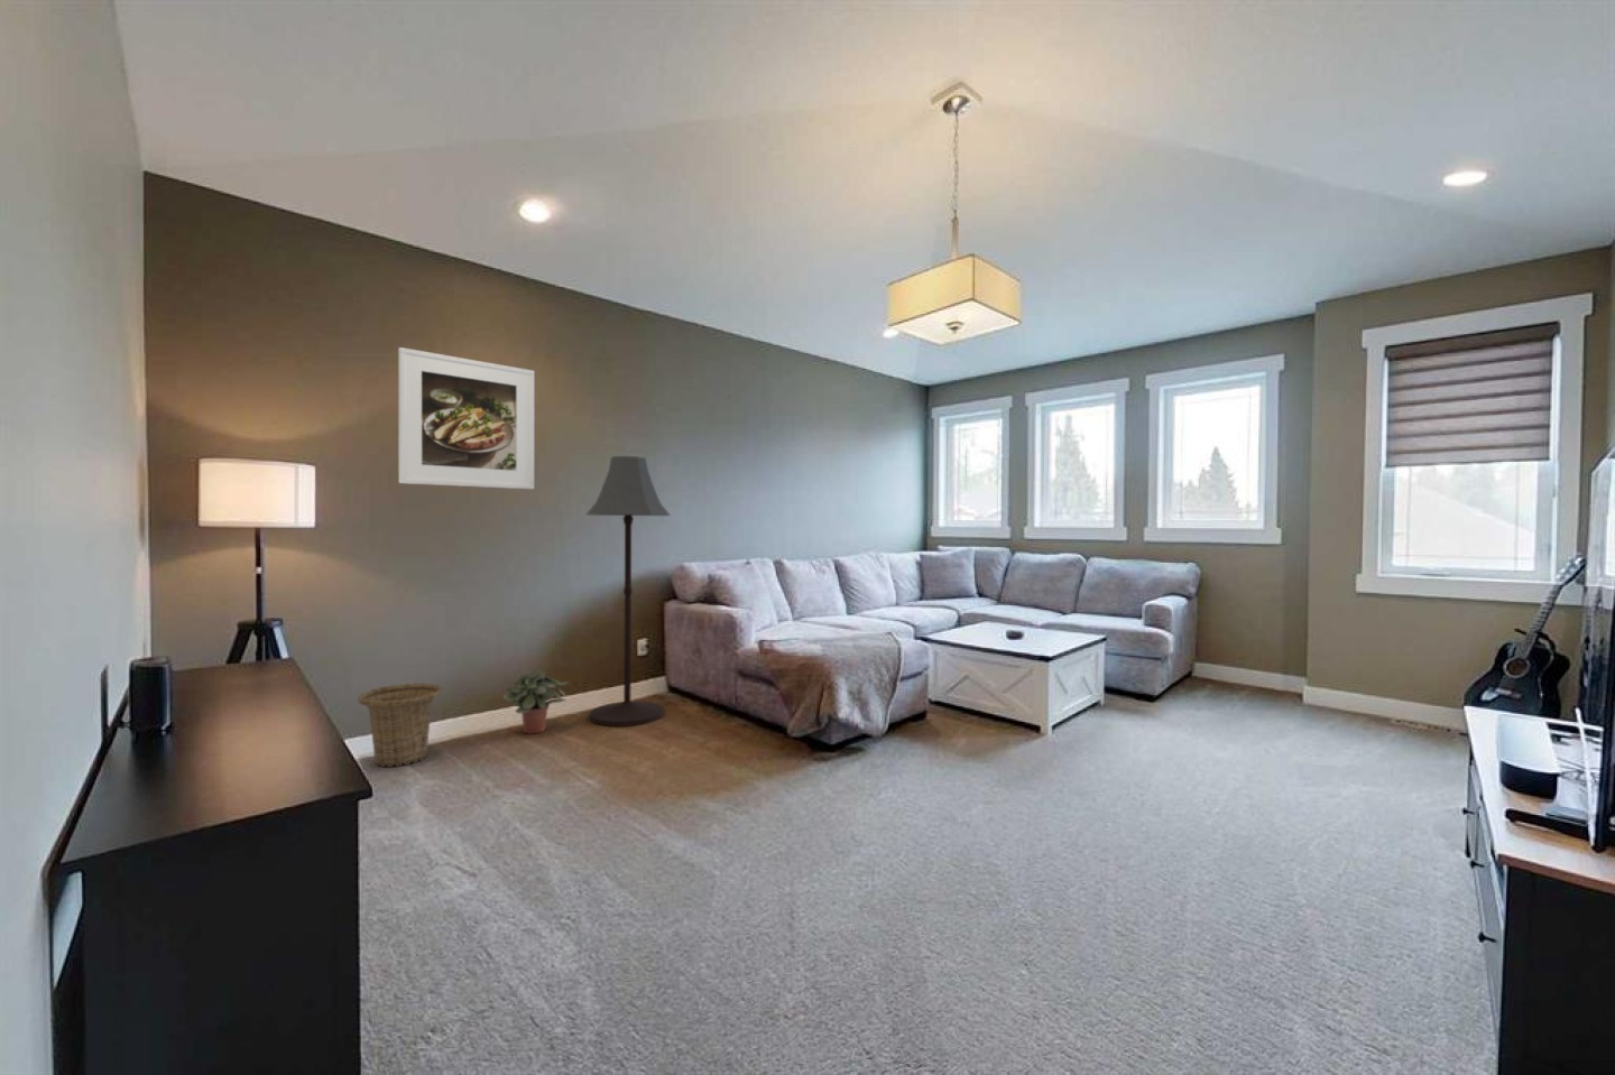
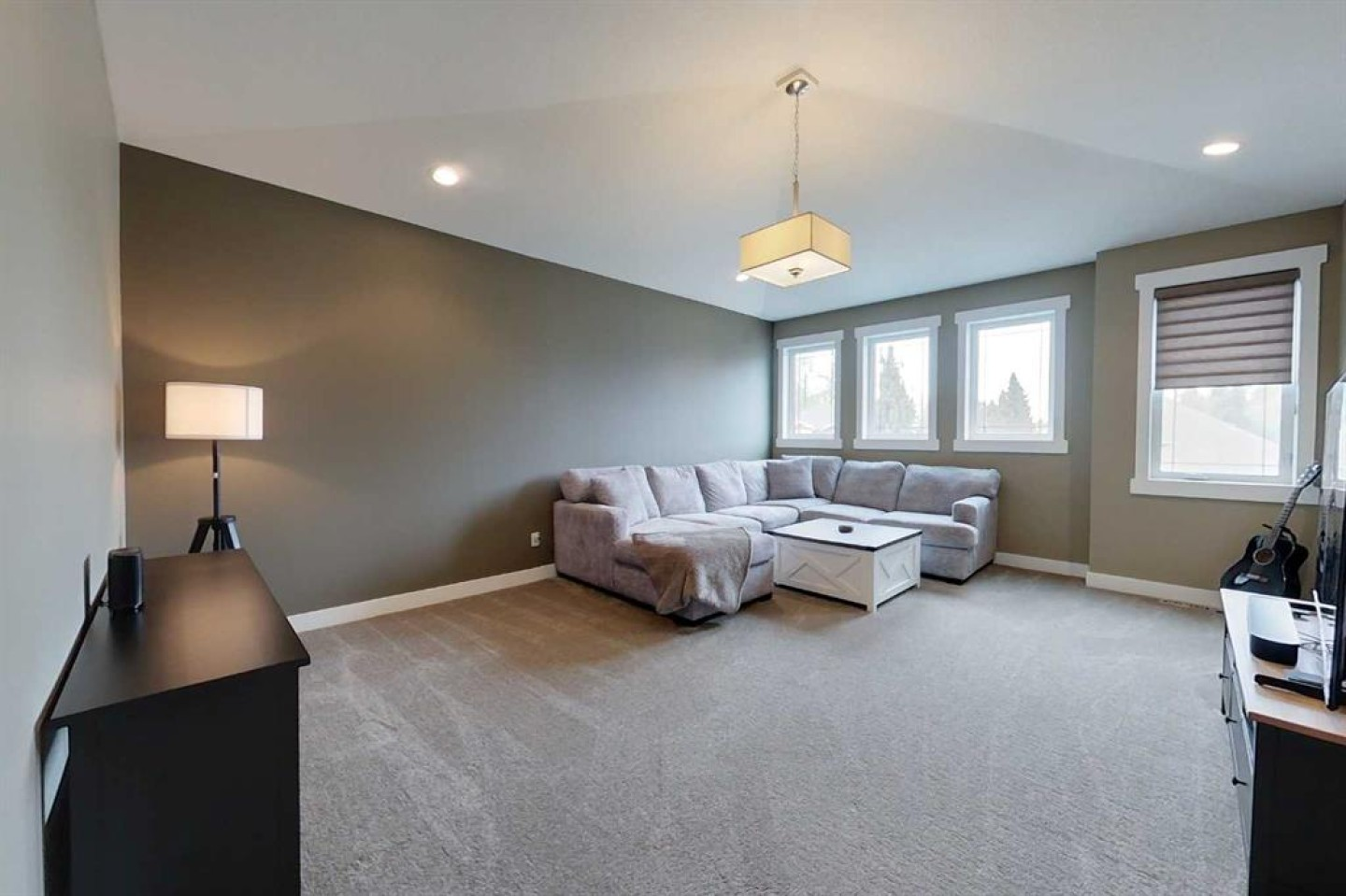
- floor lamp (628, 587)
- basket (401, 725)
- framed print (470, 422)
- potted plant (535, 698)
